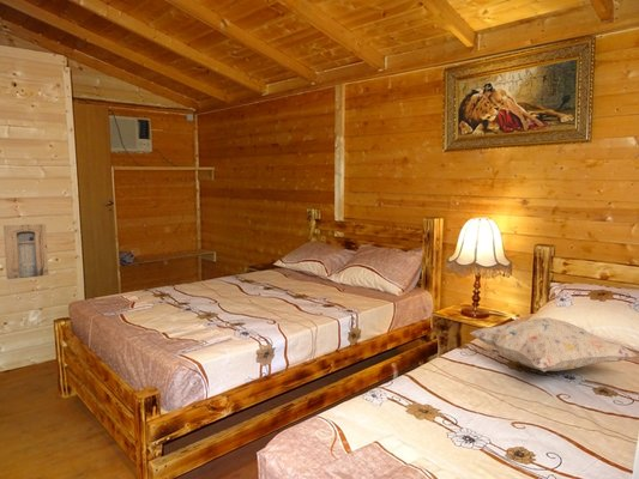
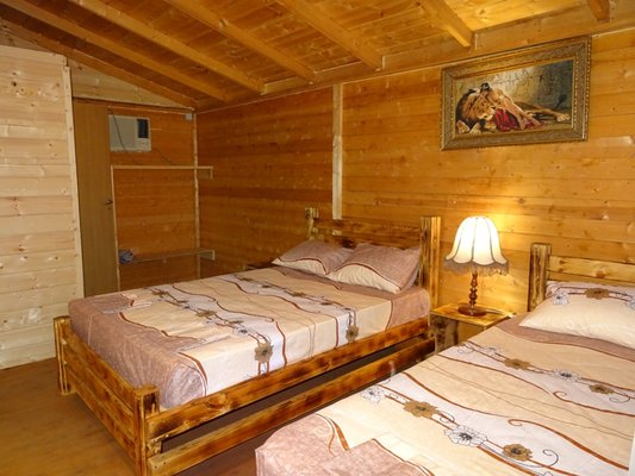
- decorative pillow (548, 344)
- wall art (26, 250)
